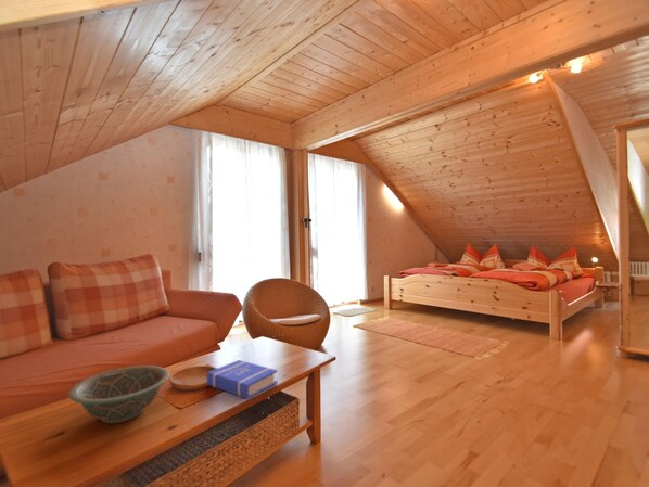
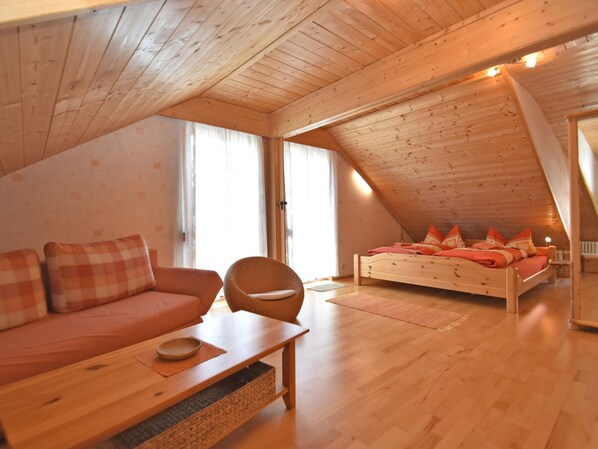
- decorative bowl (123, 397)
- book (242, 377)
